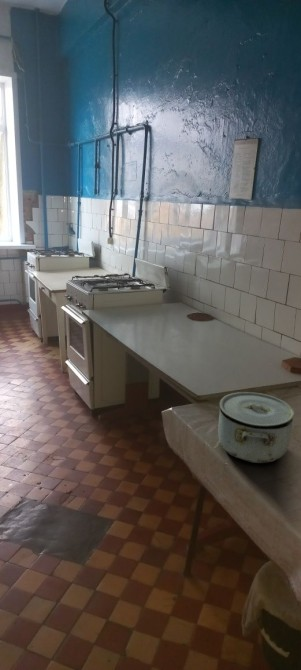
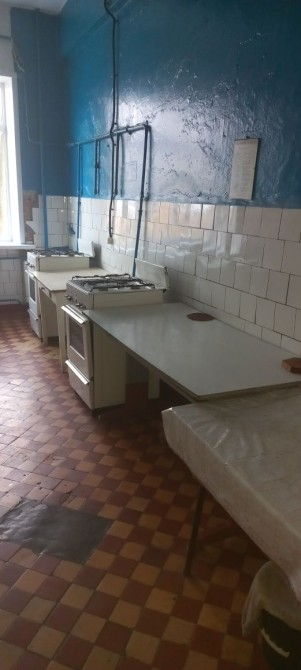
- cooking pot (254, 426)
